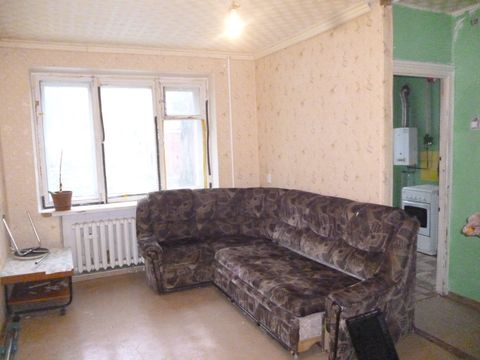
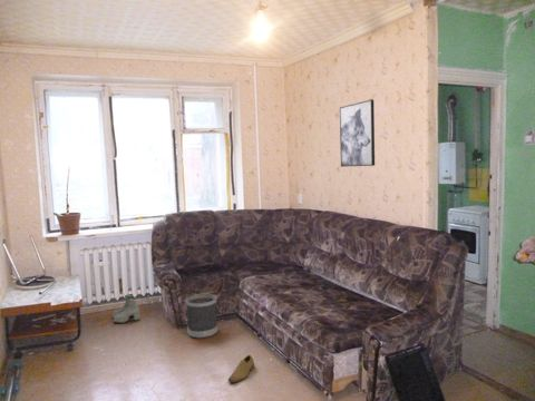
+ wall art (356, 135)
+ shoe (242, 368)
+ wastebasket (201, 315)
+ boots (125, 307)
